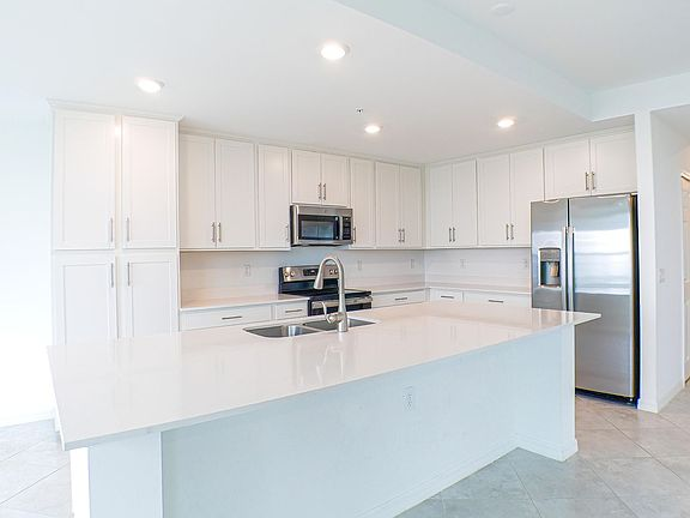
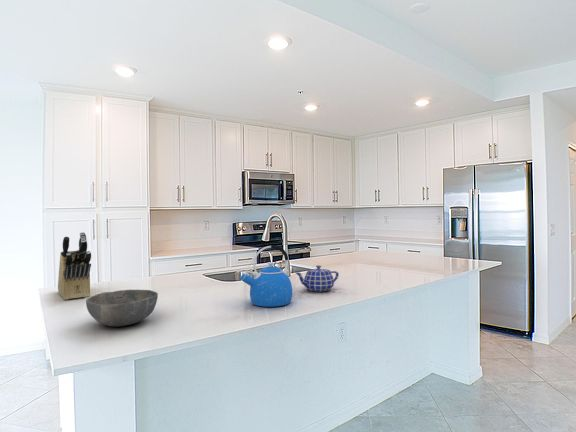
+ teapot (317, 277)
+ kettle (266, 274)
+ bowl (123, 309)
+ knife block (74, 263)
